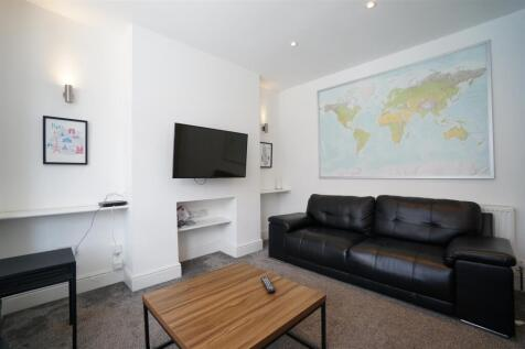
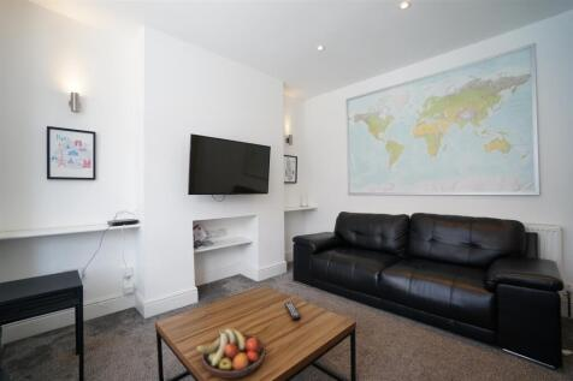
+ fruit bowl (234, 347)
